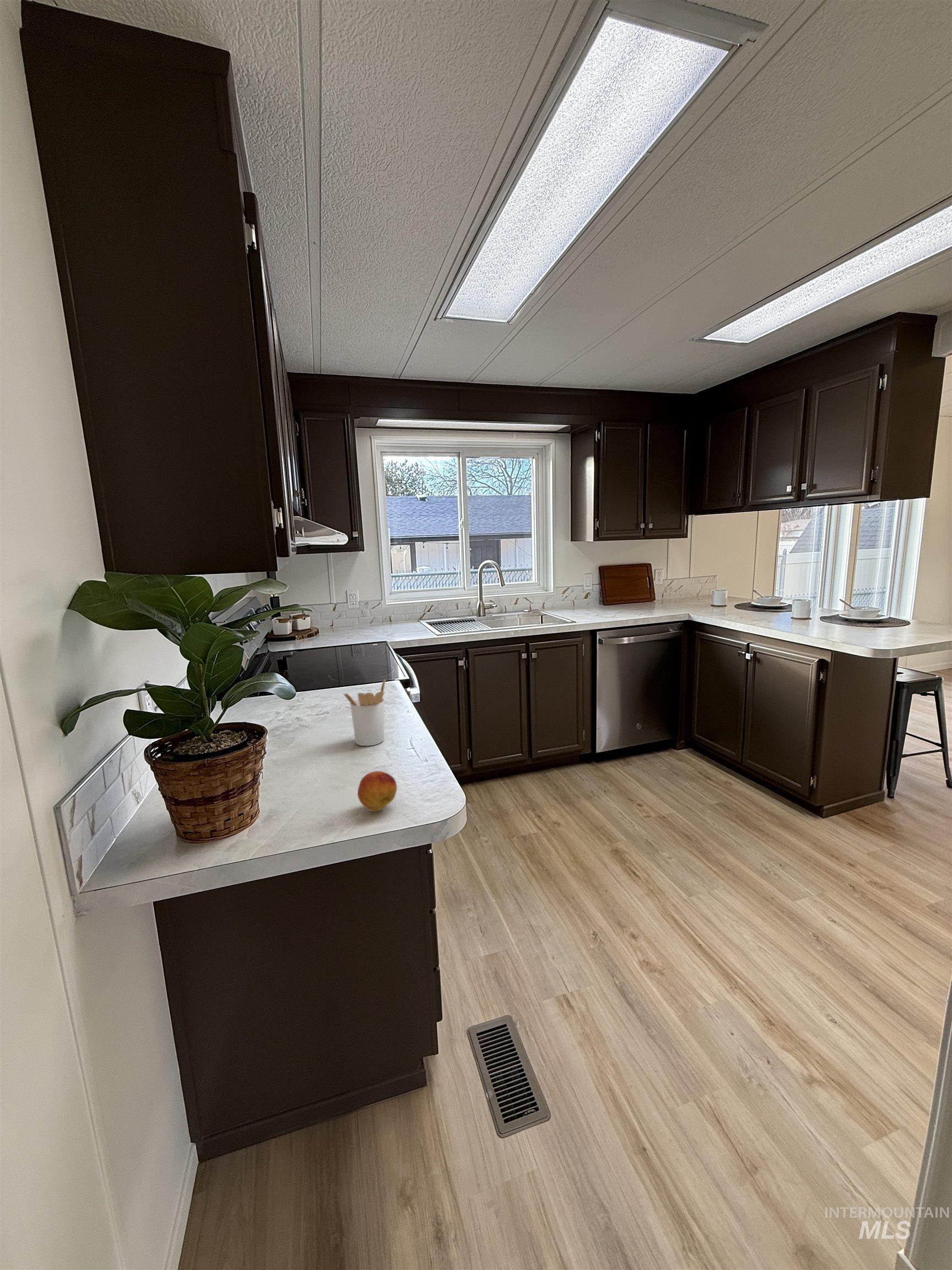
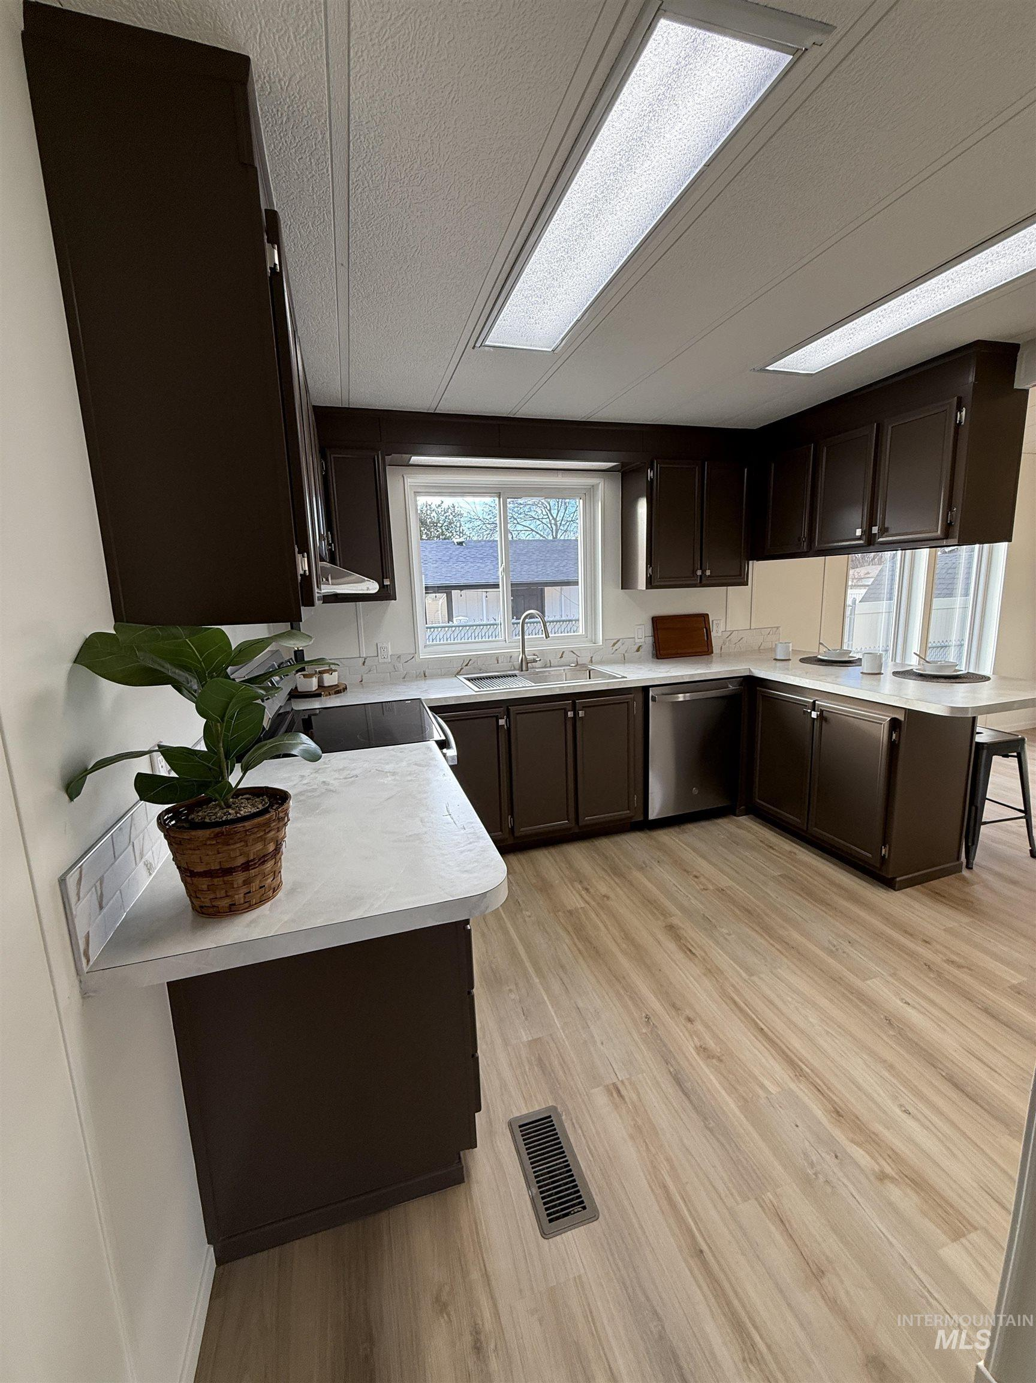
- fruit (376, 791)
- utensil holder (369, 714)
